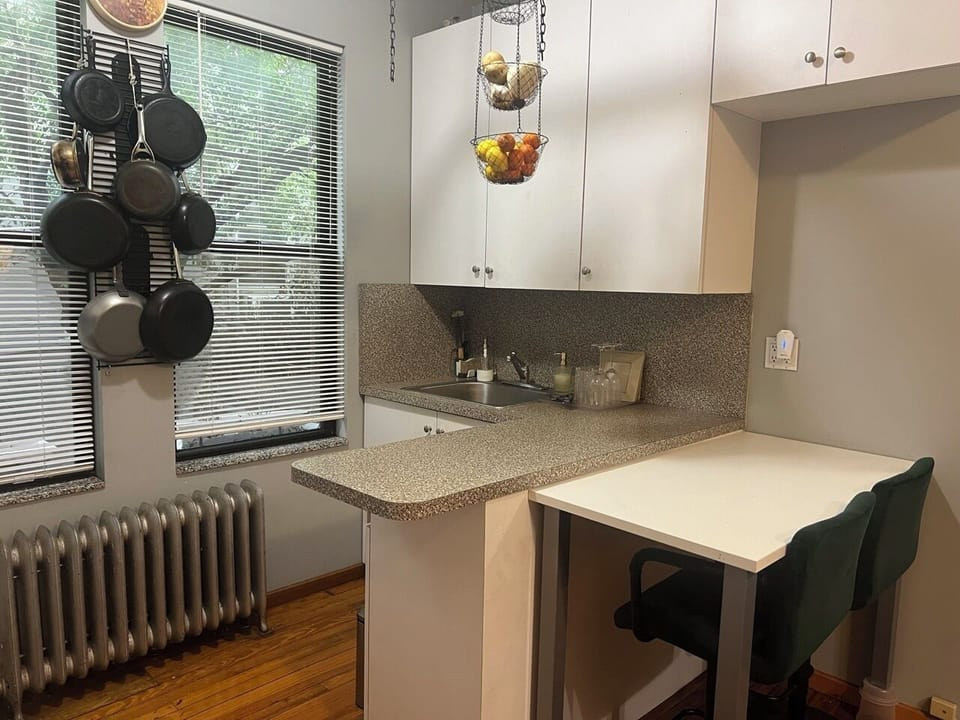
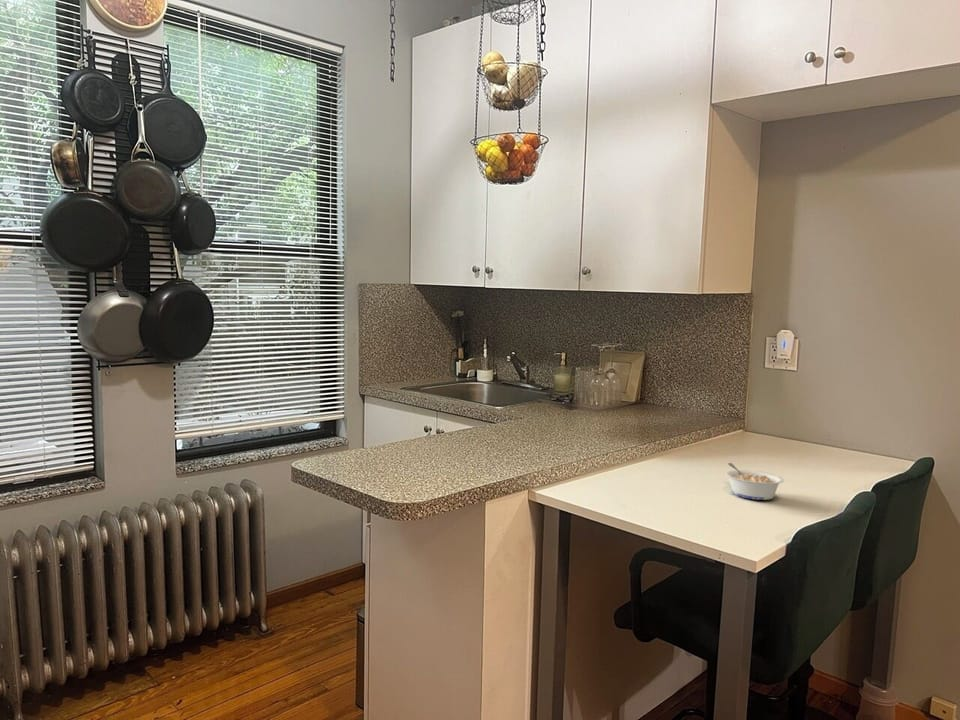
+ legume (751, 483)
